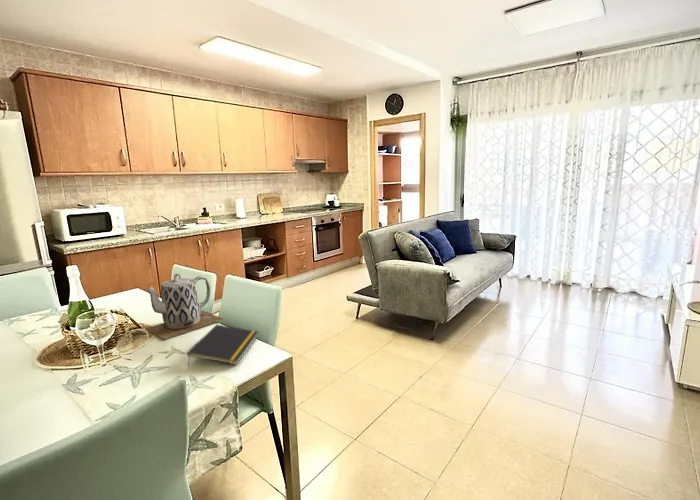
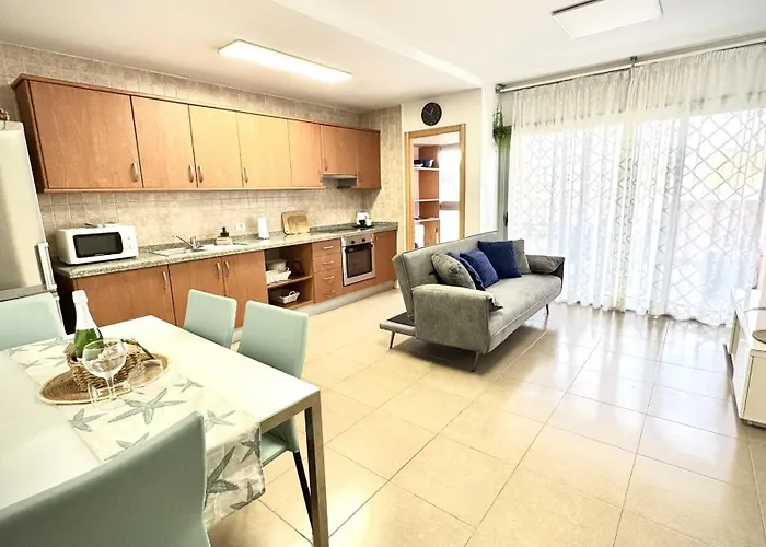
- notepad (225, 342)
- teapot (182, 298)
